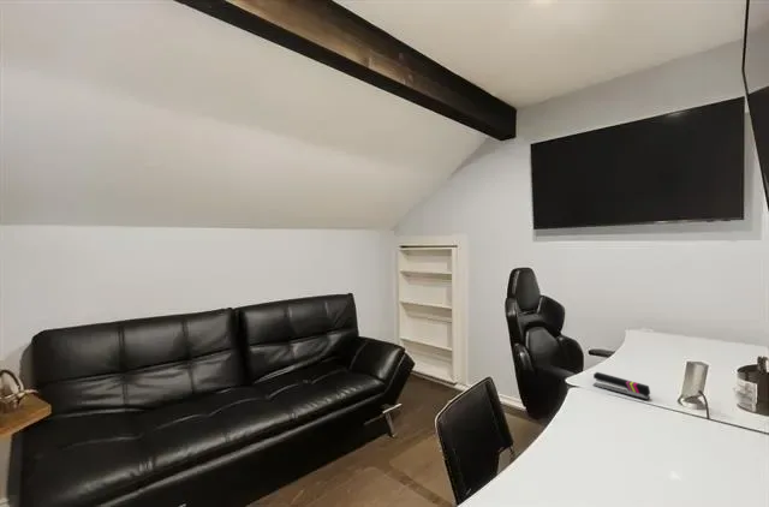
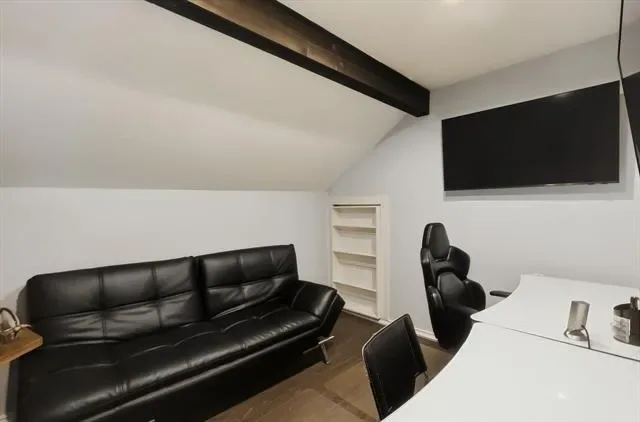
- stapler (620, 384)
